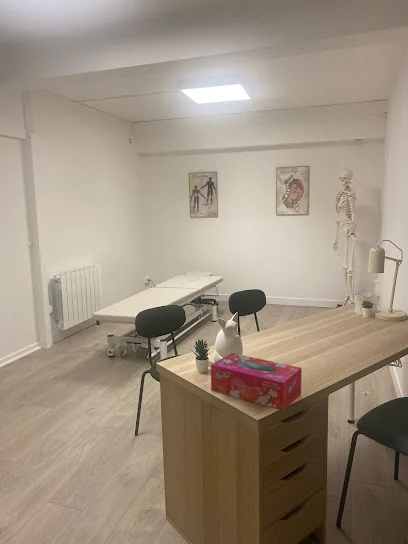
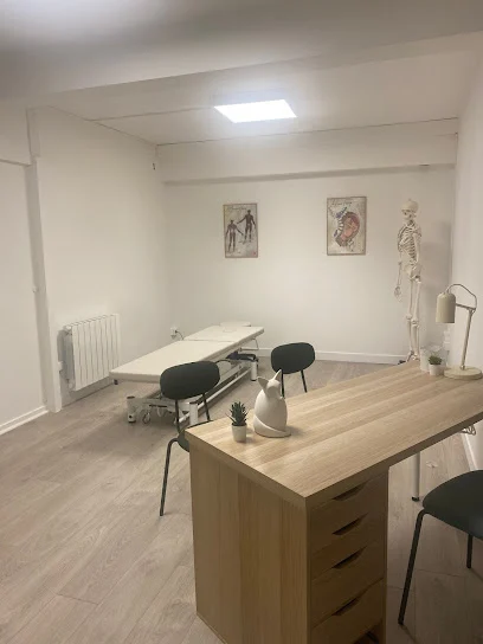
- tissue box (255, 379)
